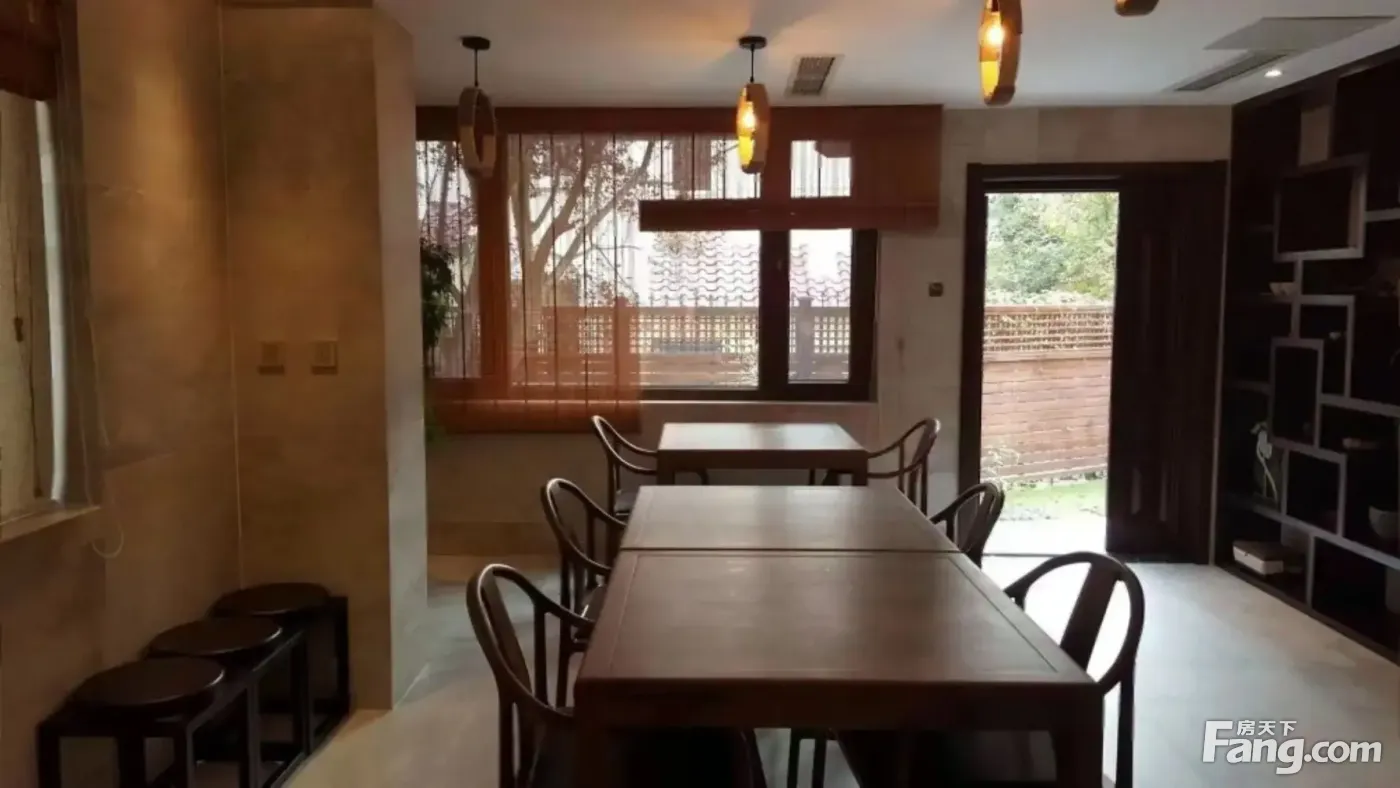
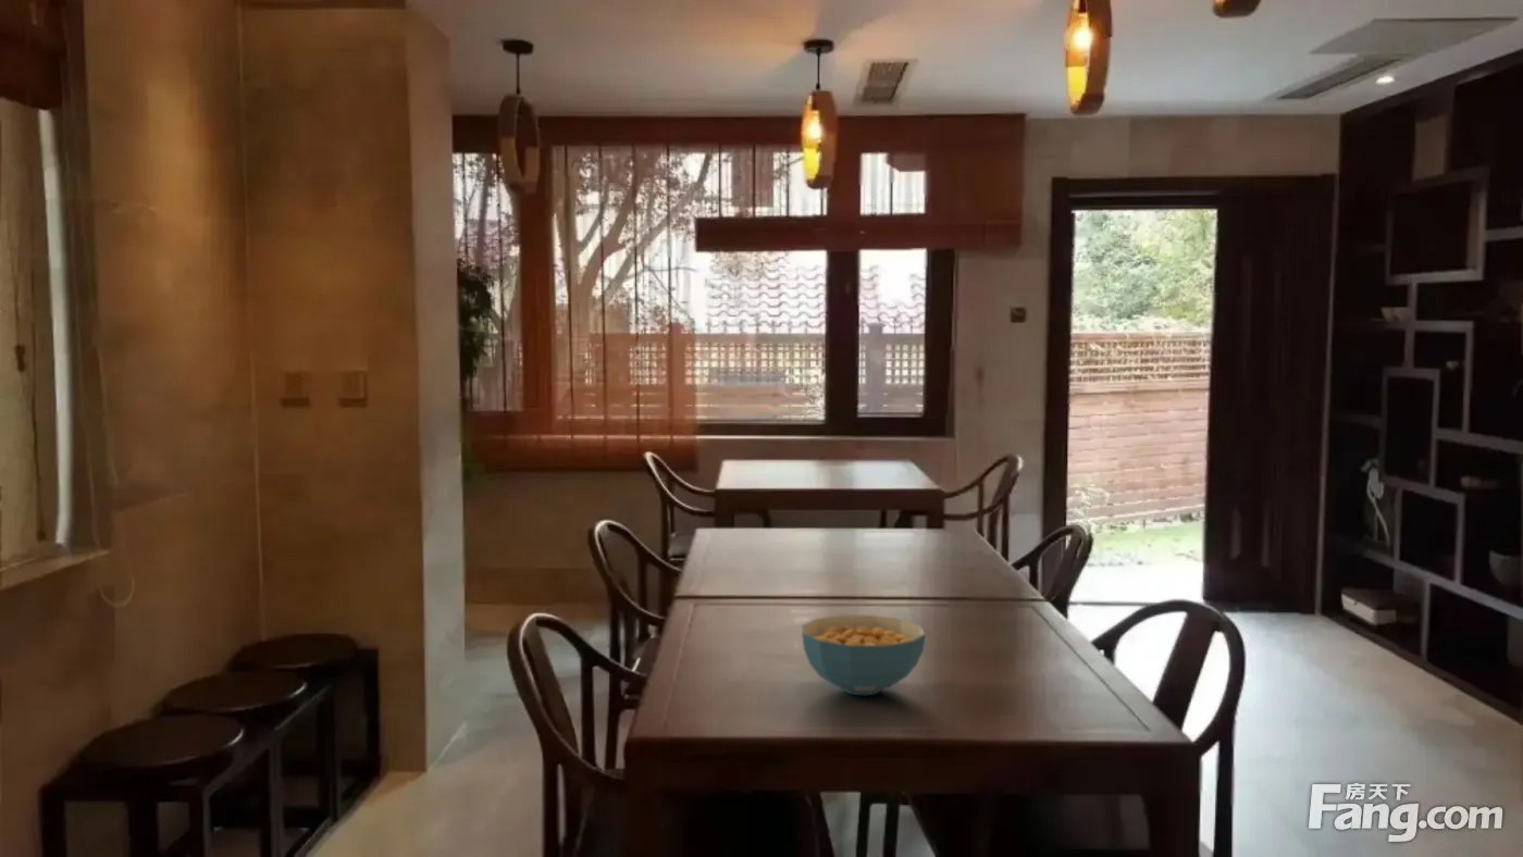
+ cereal bowl (862, 659)
